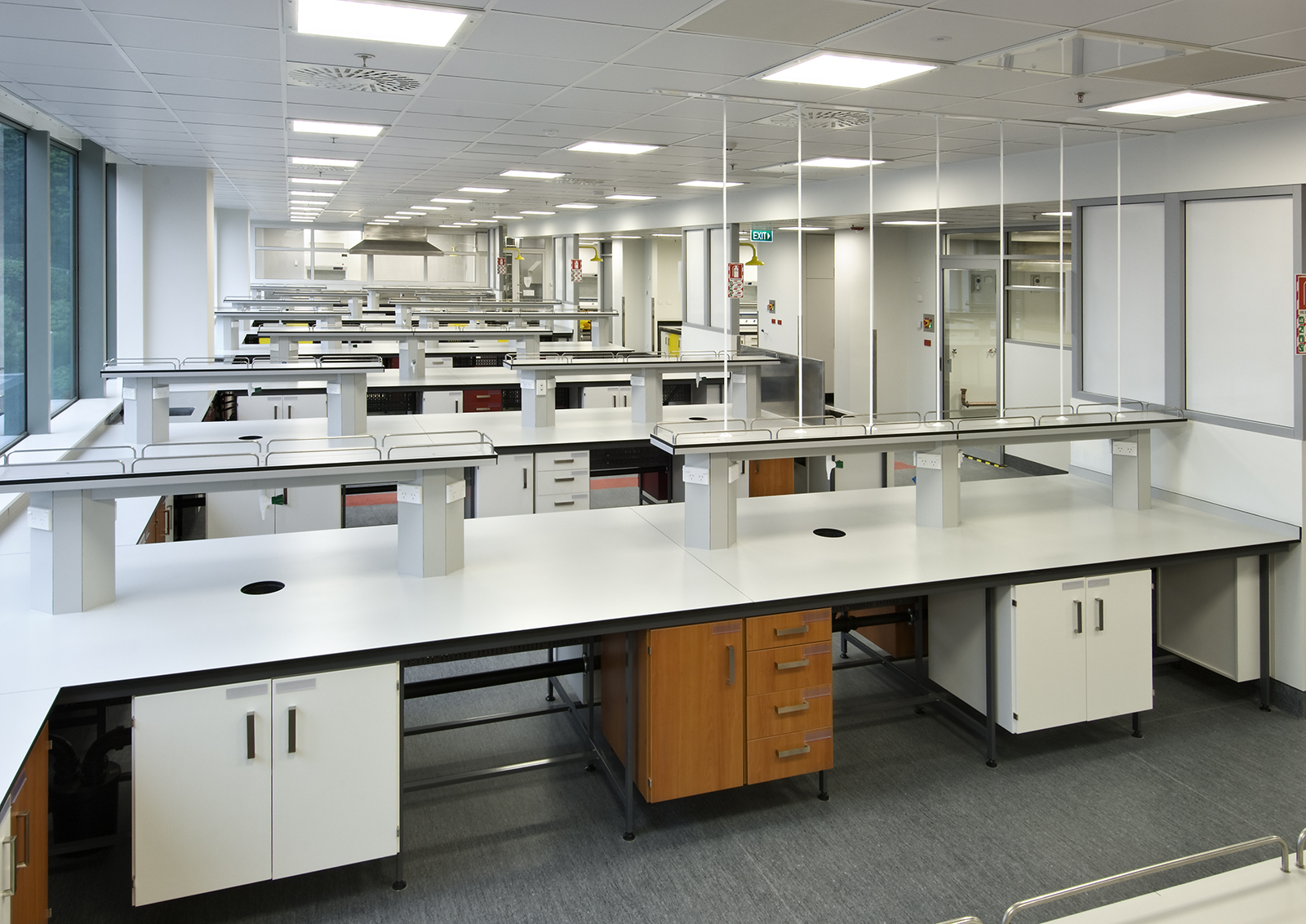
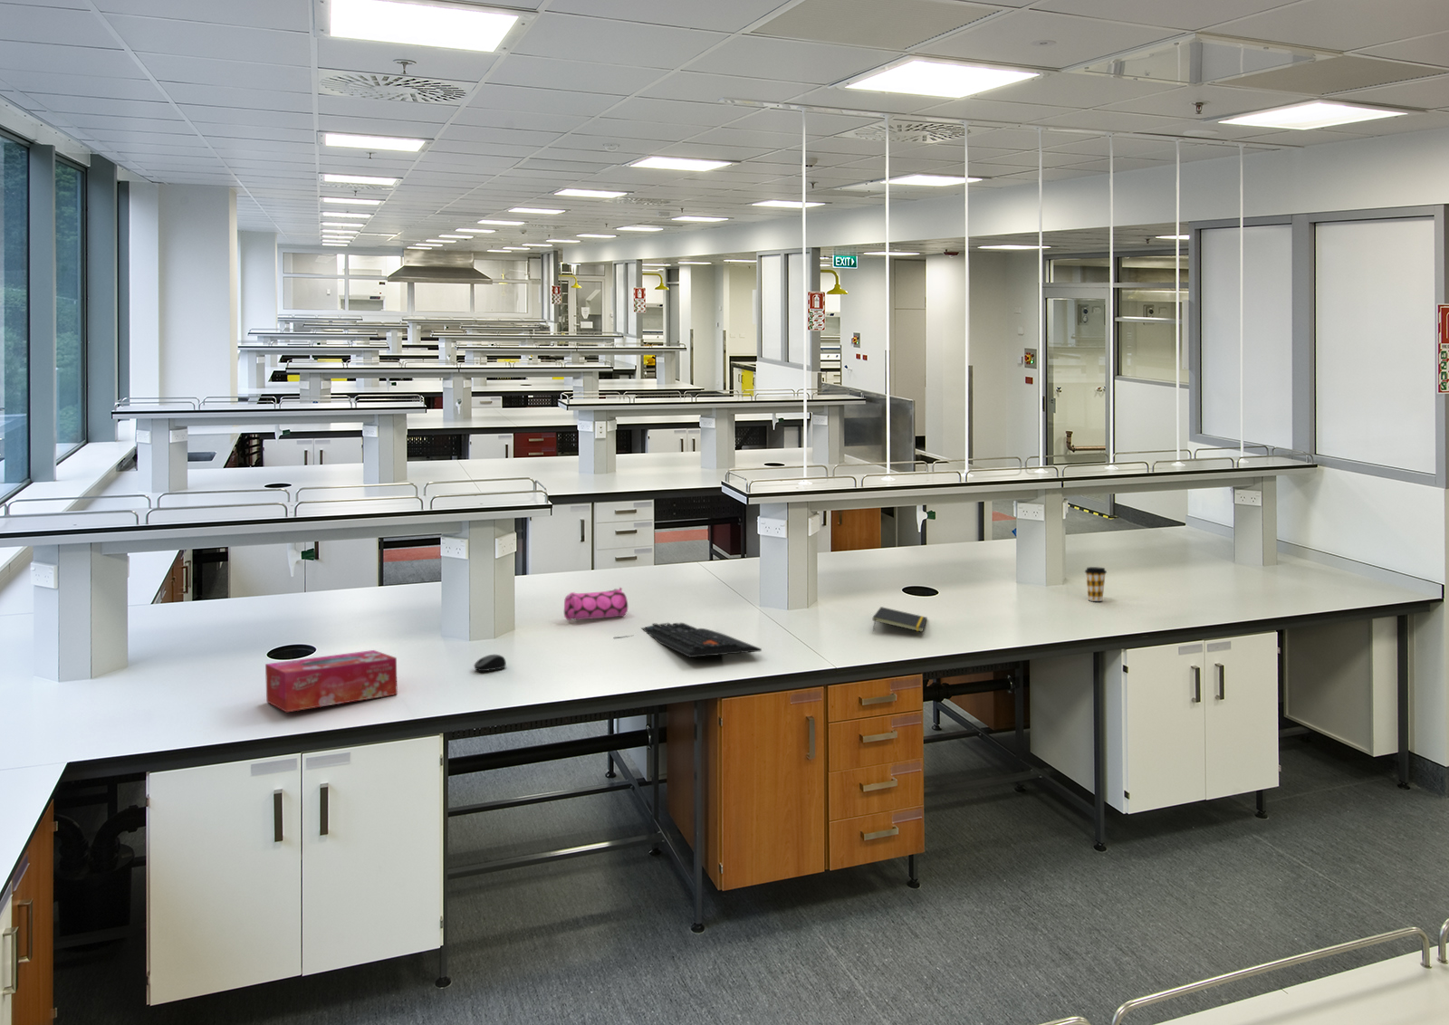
+ computer mouse (490, 662)
+ keyboard (678, 638)
+ notepad (900, 619)
+ tissue box (332, 679)
+ pencil case (595, 603)
+ coffee cup (1095, 583)
